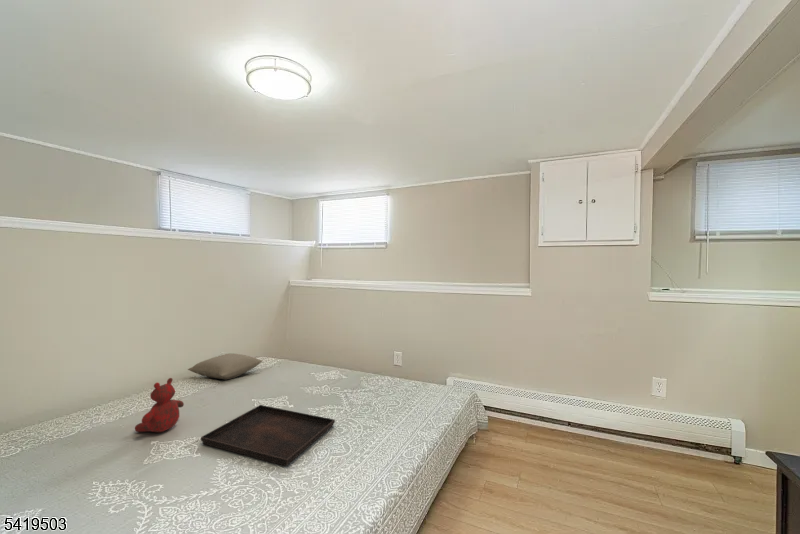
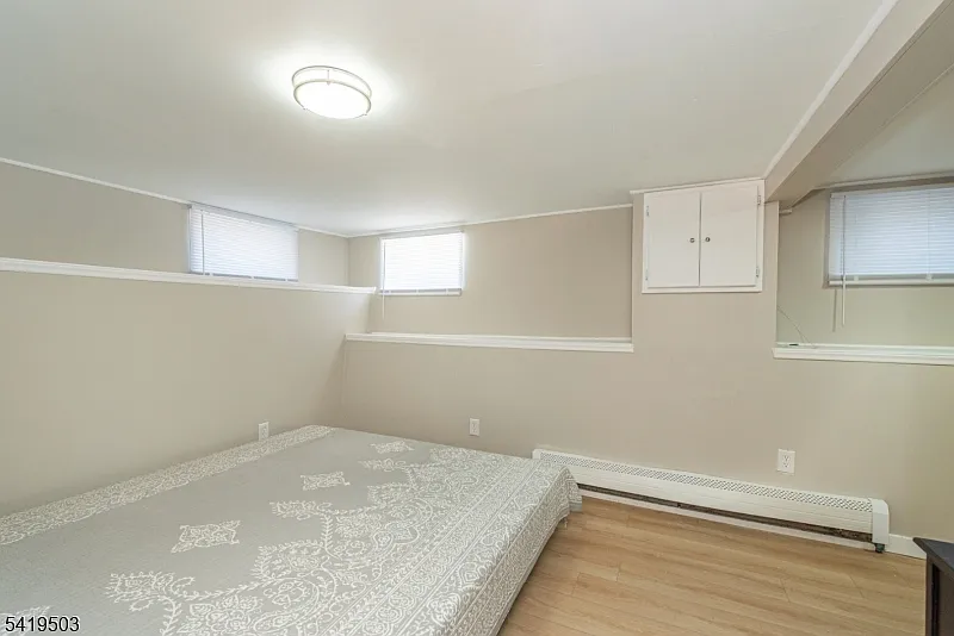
- teddy bear (158, 404)
- pillow (226, 365)
- serving tray (271, 431)
